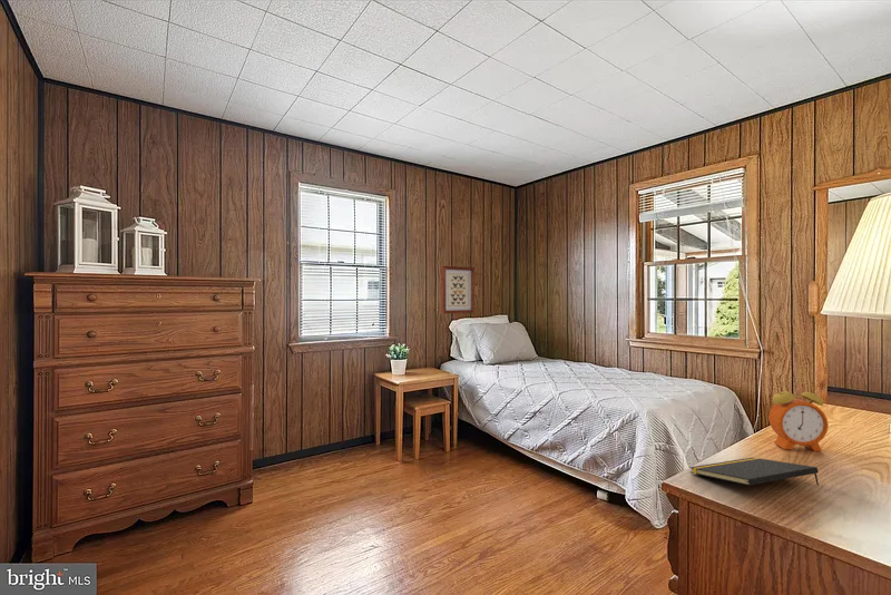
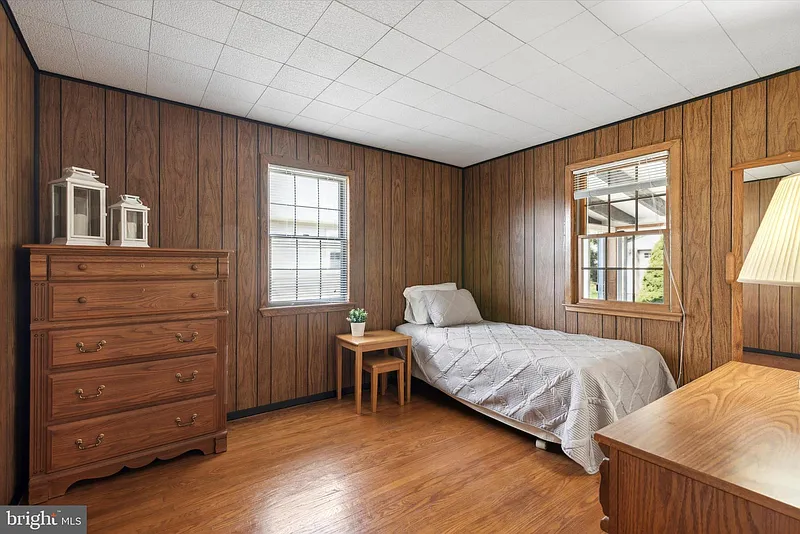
- notepad (751, 469)
- wall art (458, 290)
- alarm clock (797, 414)
